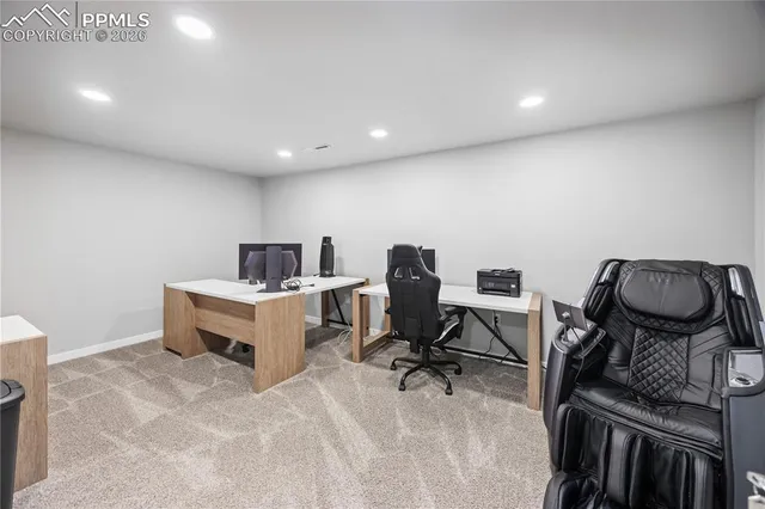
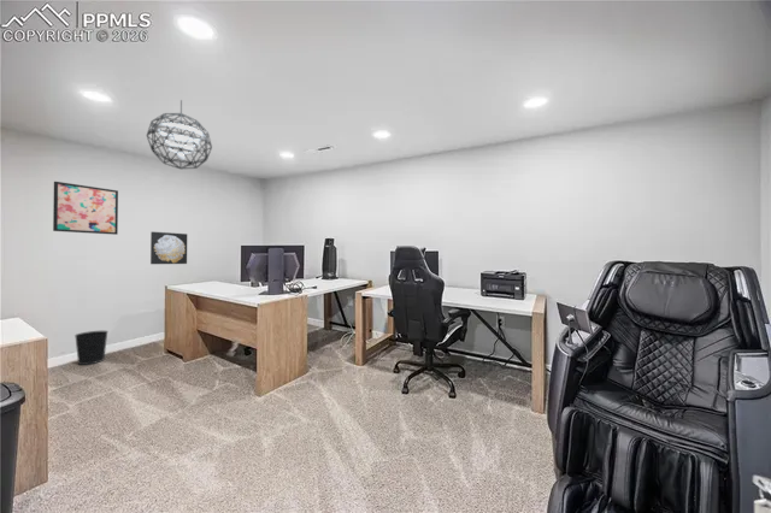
+ pendant light (181, 134)
+ wastebasket (92, 347)
+ wall art (87, 210)
+ wall art (169, 248)
